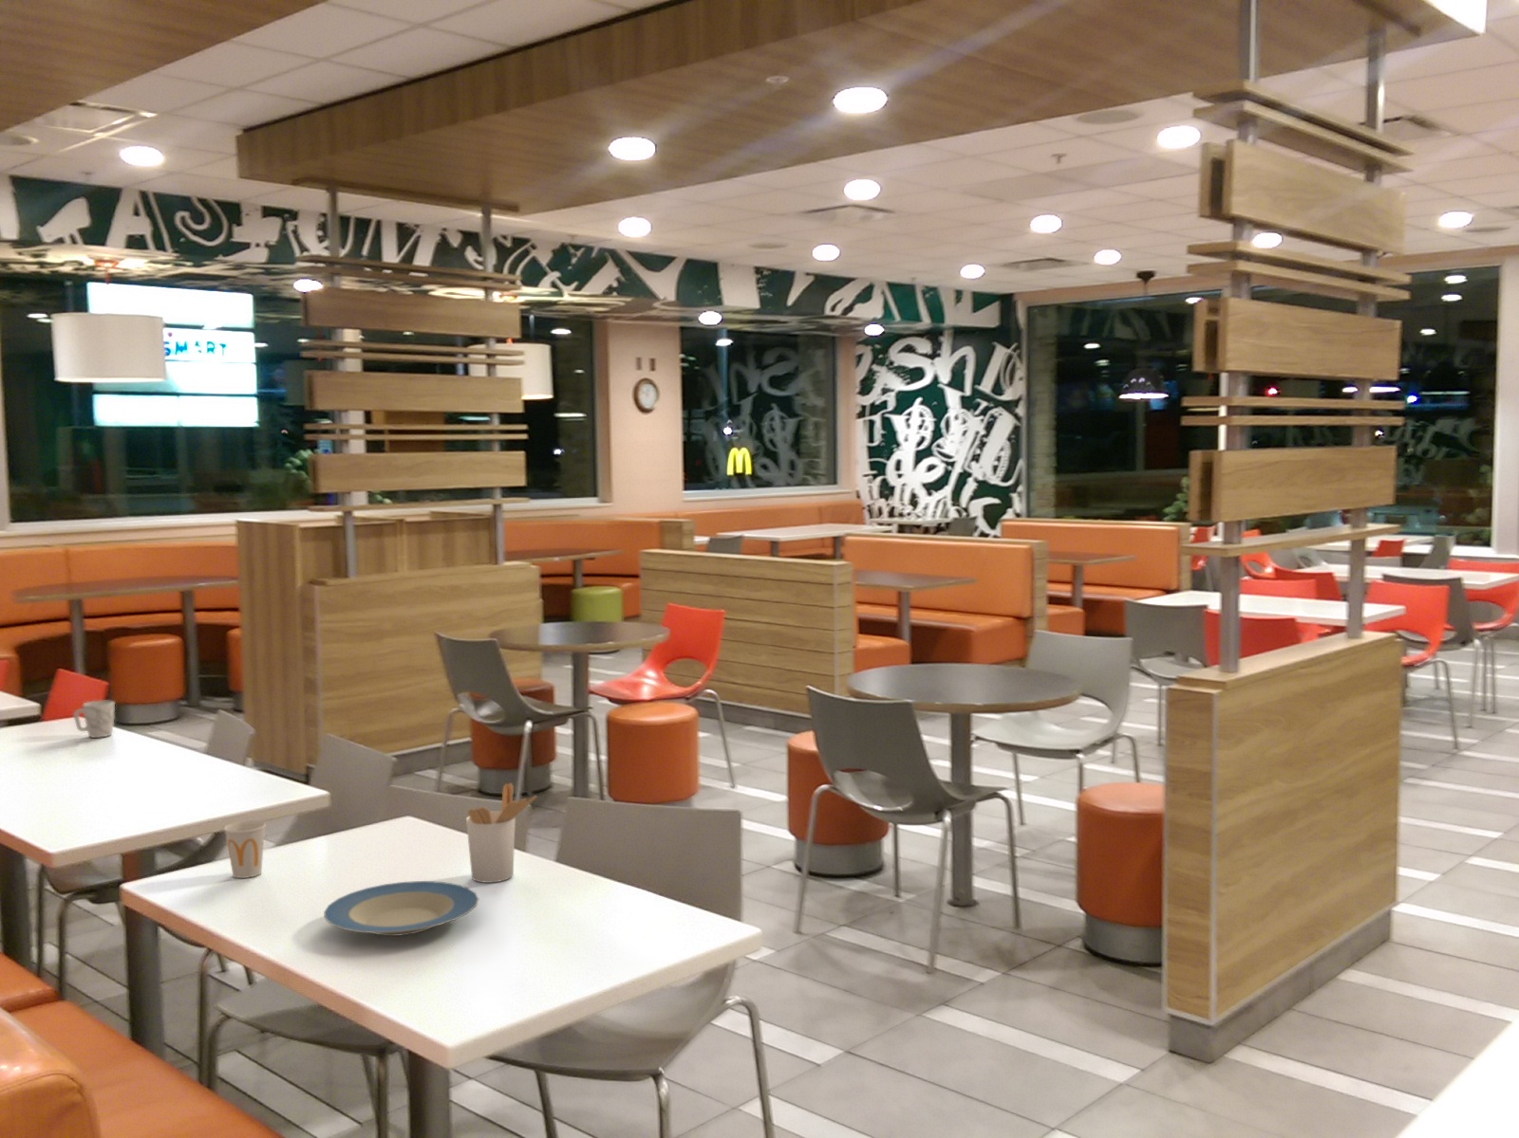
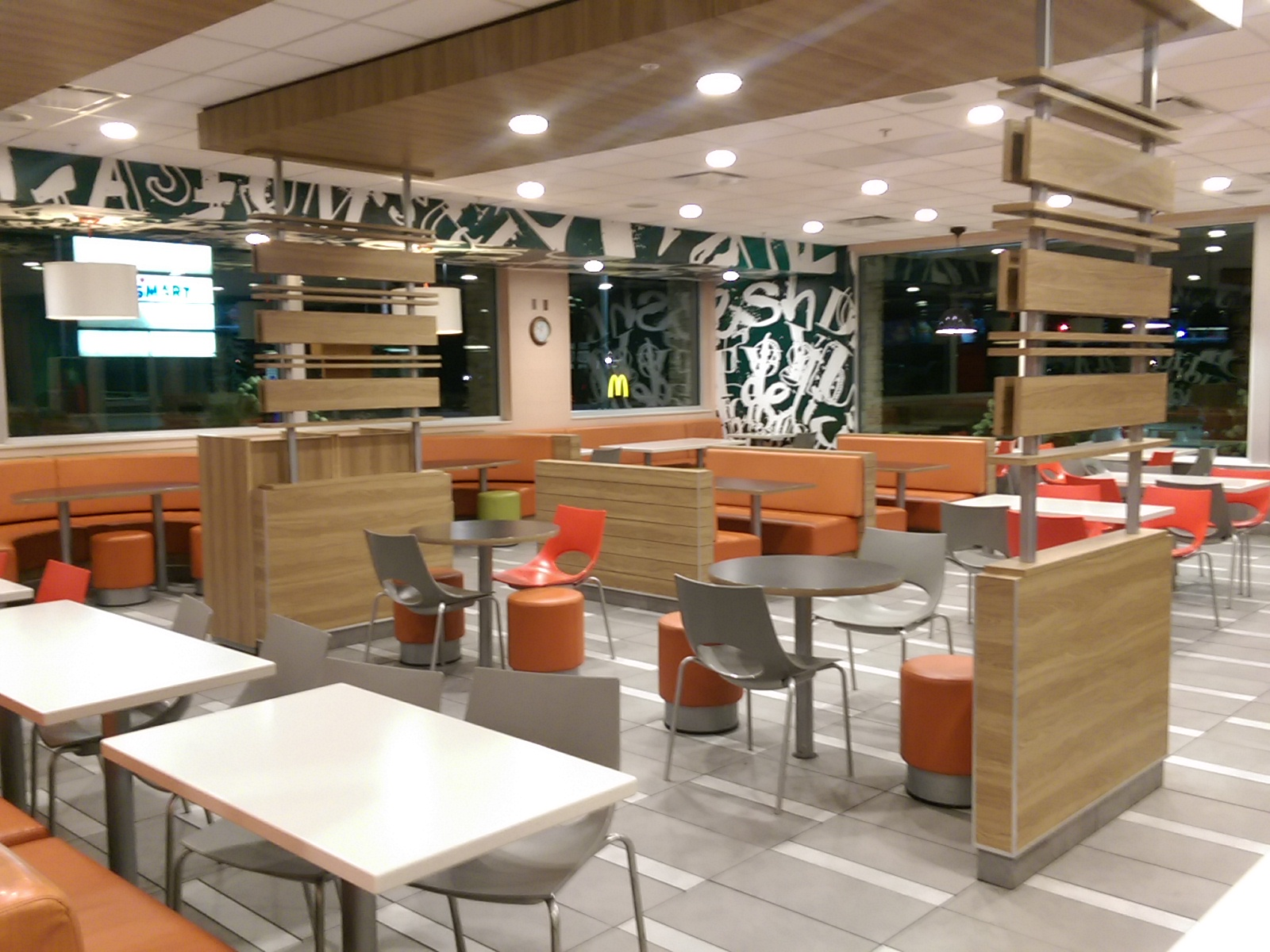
- mug (94, 718)
- cup (246, 850)
- utensil holder (501, 833)
- plate (403, 913)
